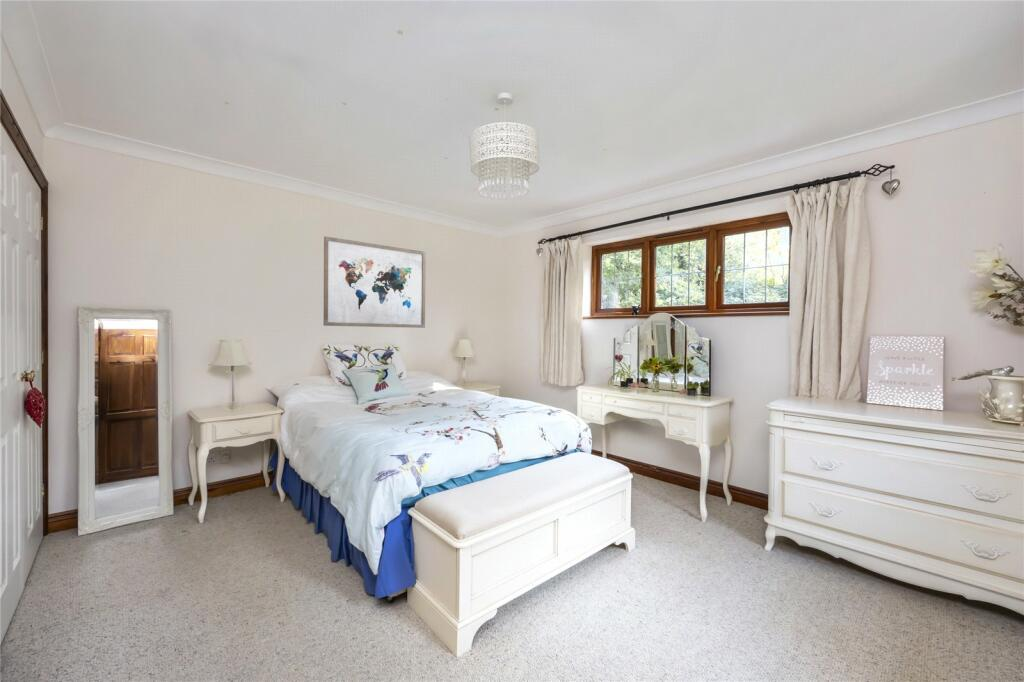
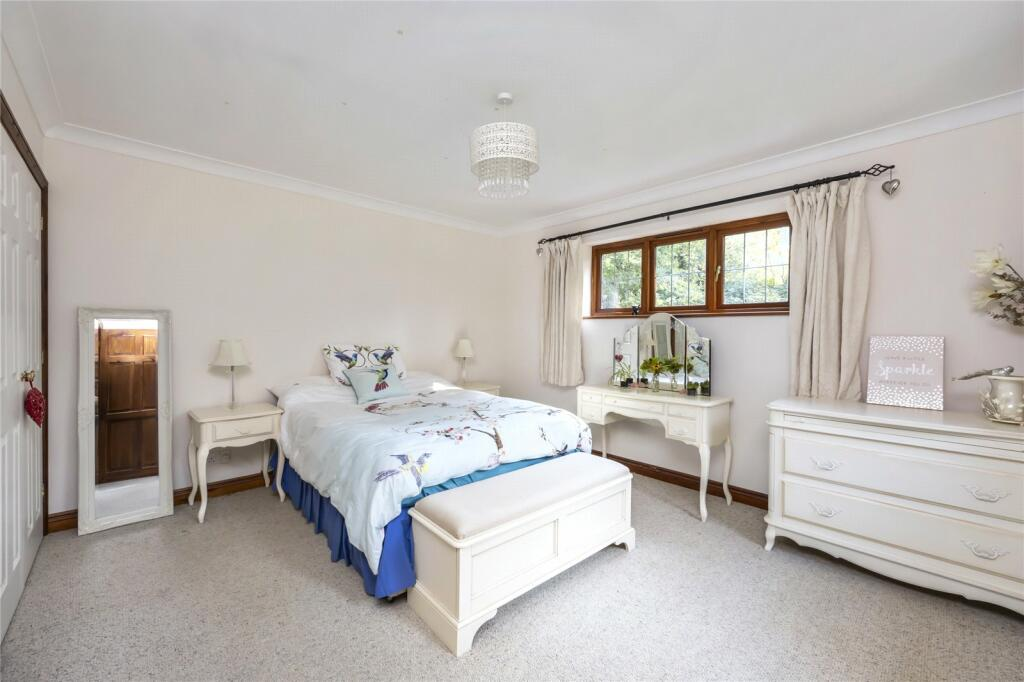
- wall art (378, 285)
